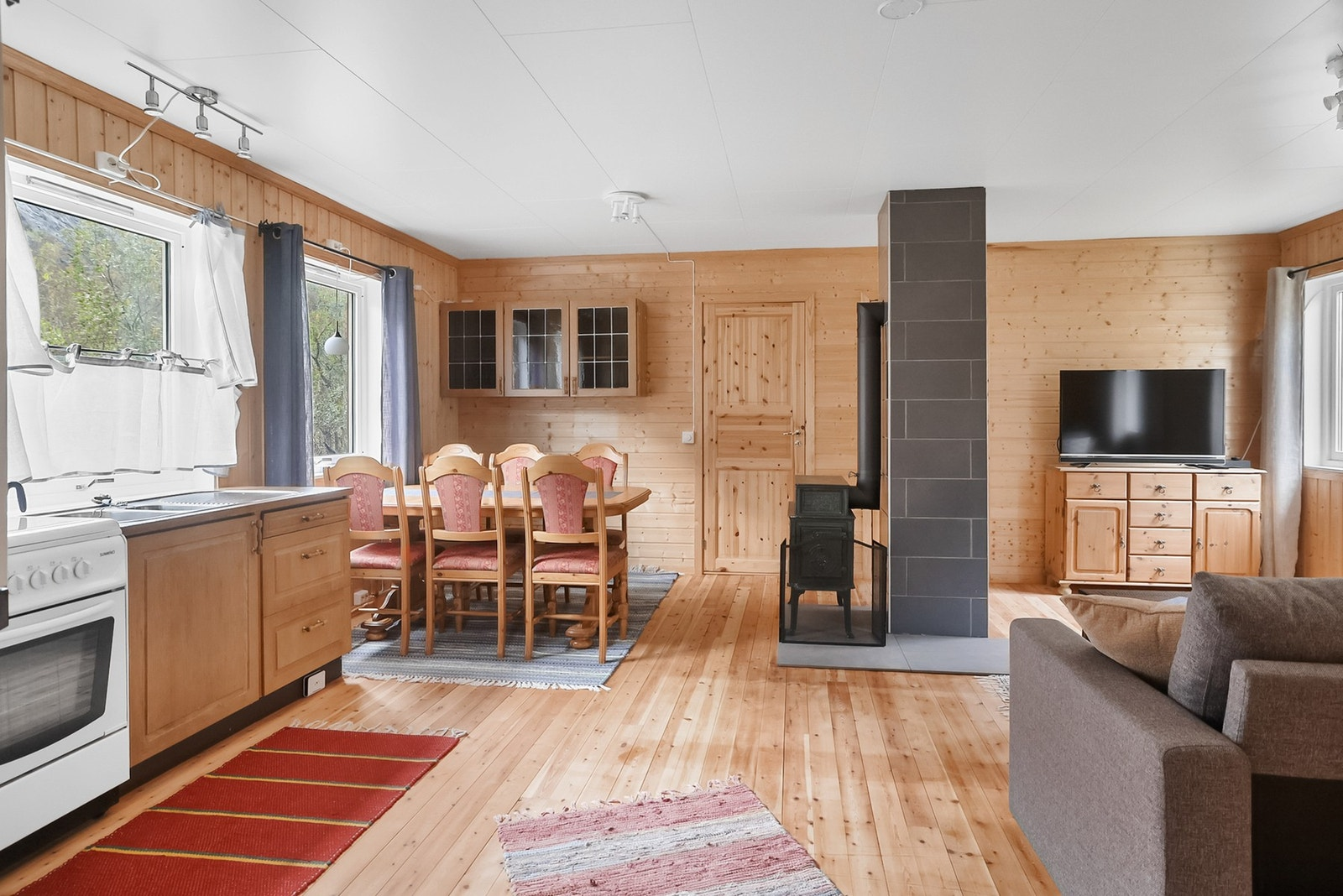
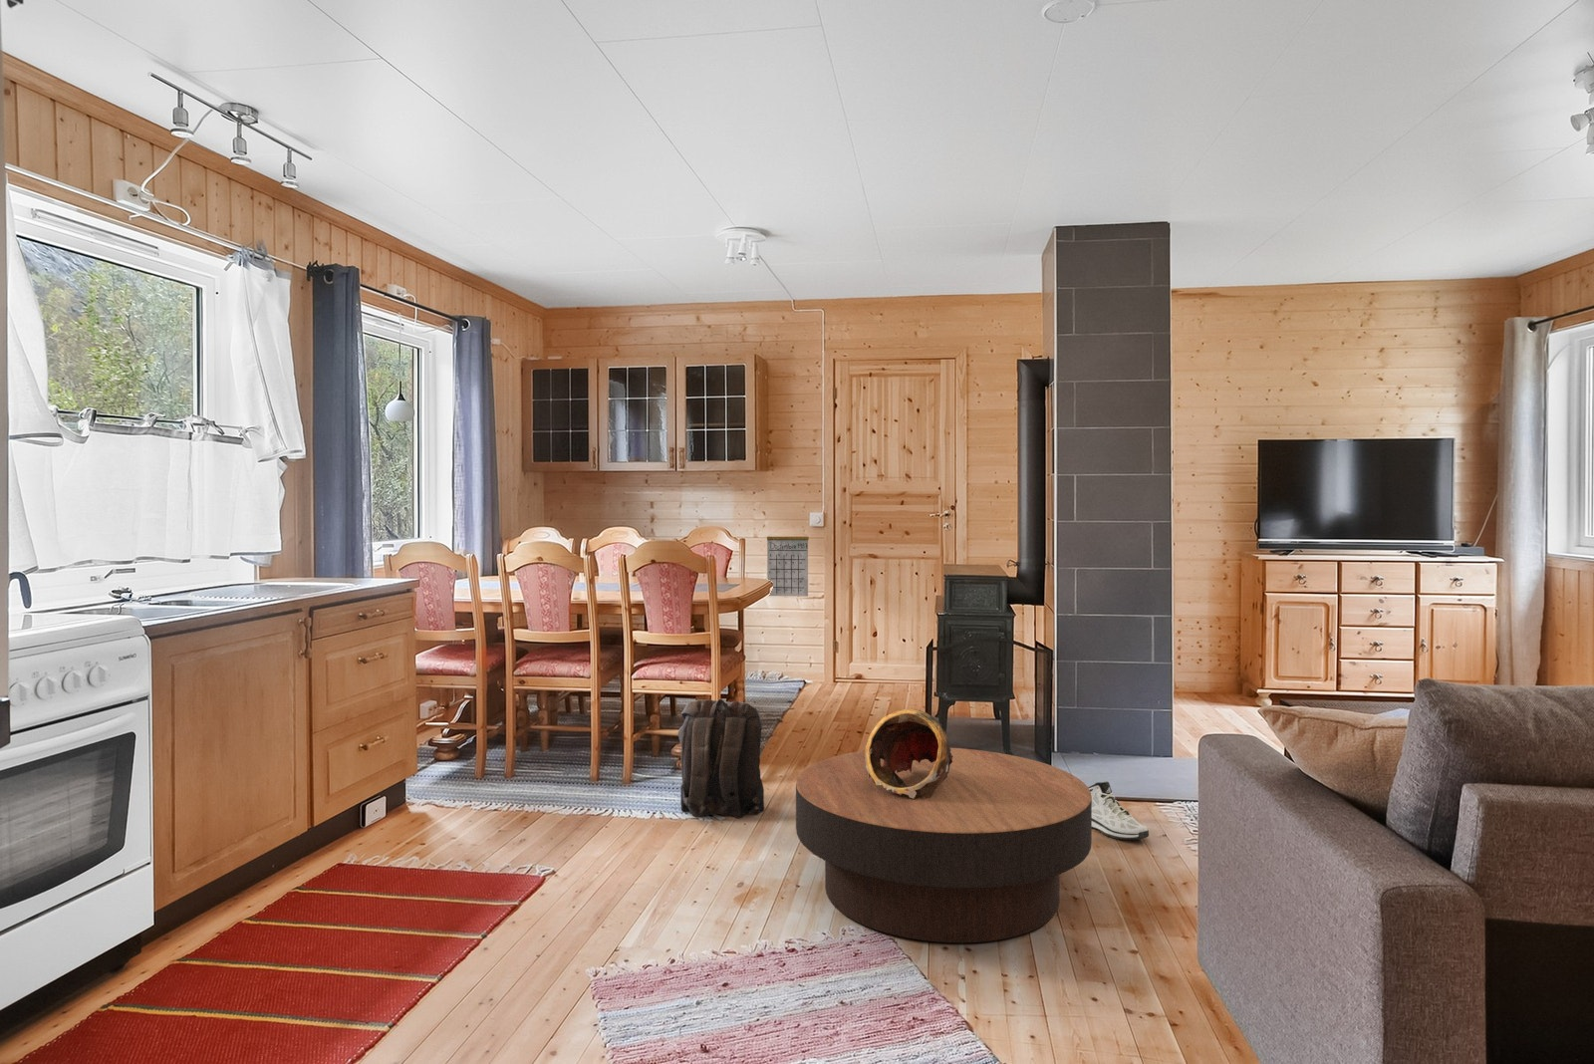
+ sneaker (1111, 808)
+ decorative bowl (914, 745)
+ calendar (787, 559)
+ backpack (723, 753)
+ coffee table (940, 836)
